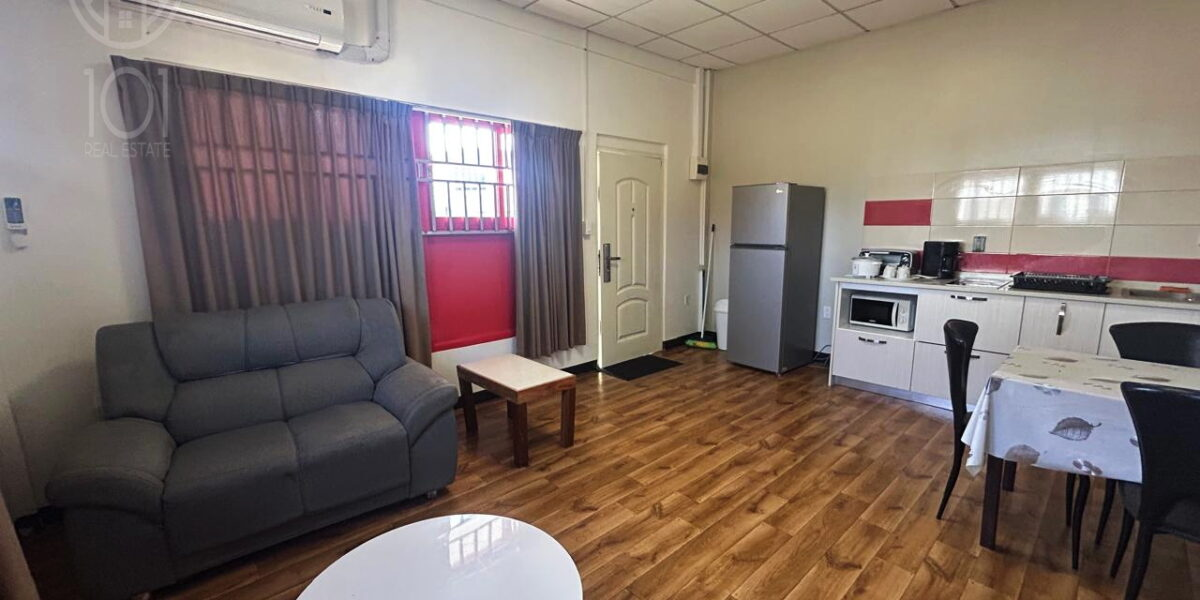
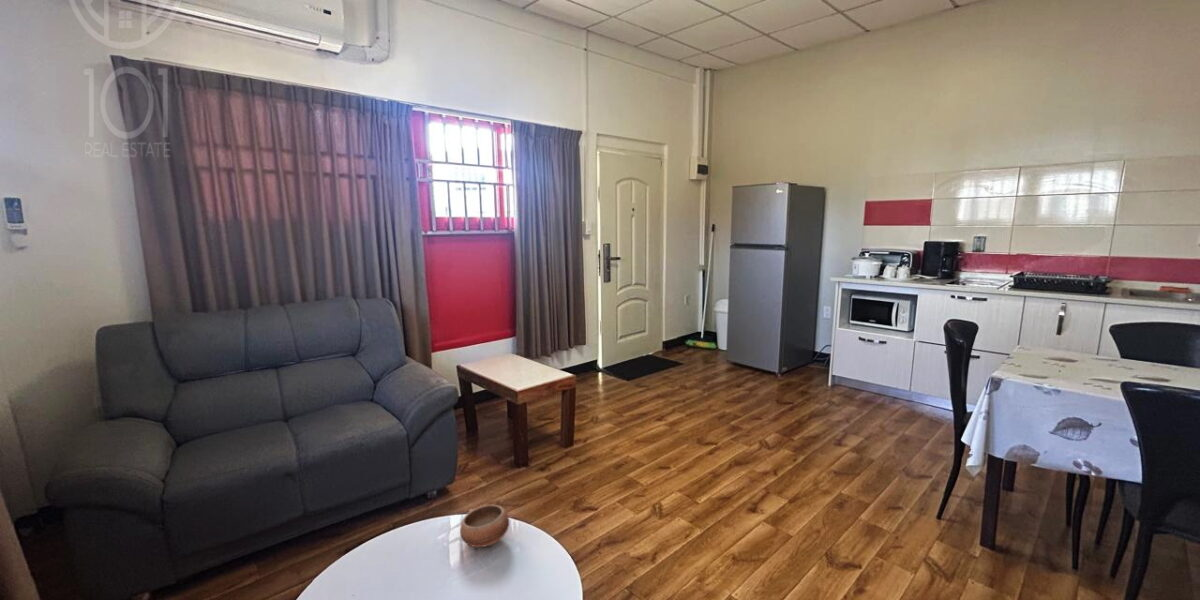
+ bowl (484, 527)
